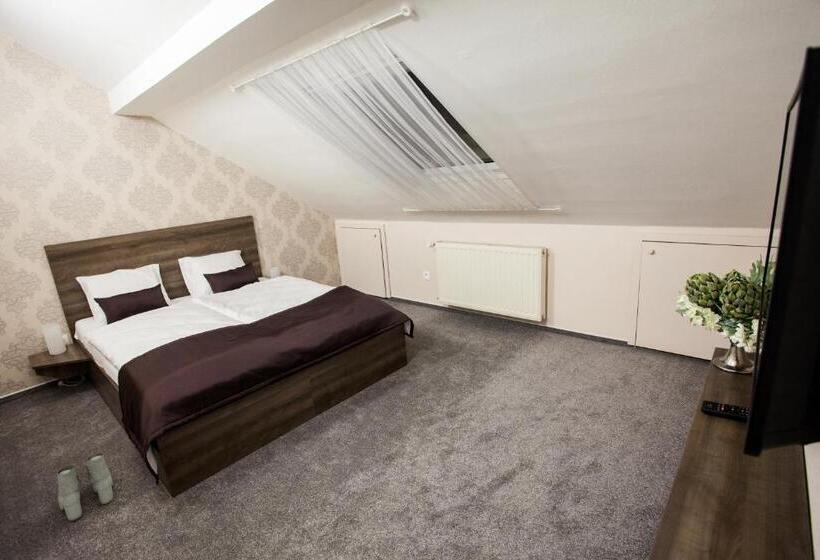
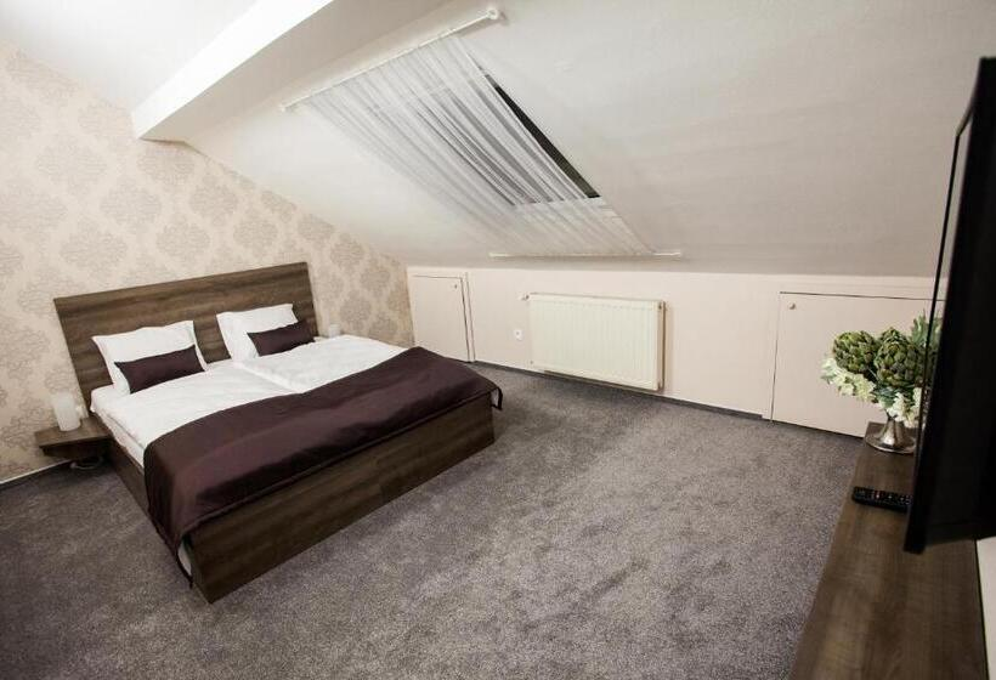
- boots (80, 480)
